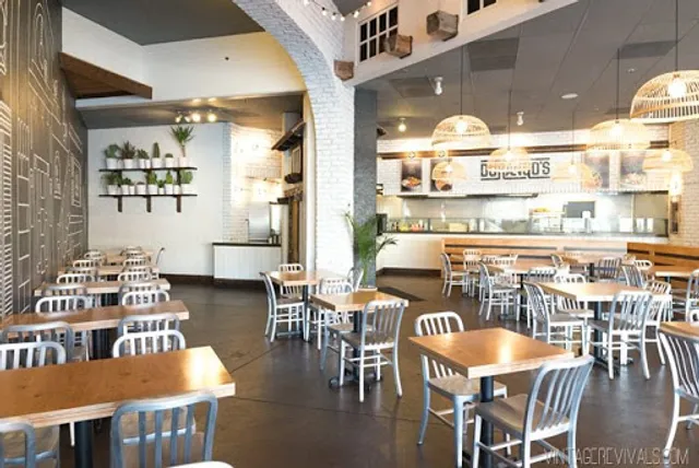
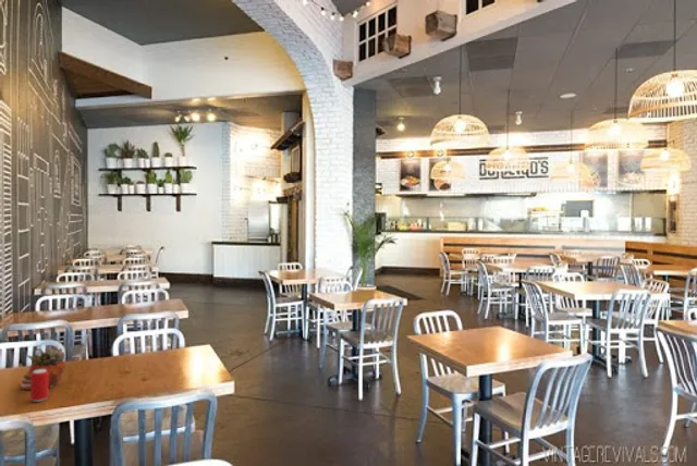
+ beverage can (39, 385)
+ succulent planter (42, 367)
